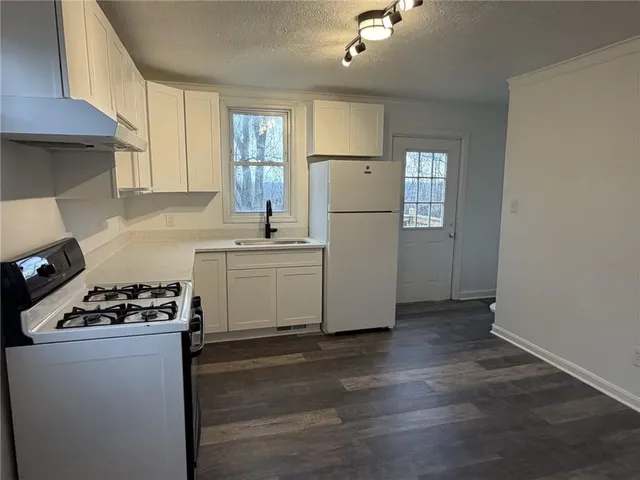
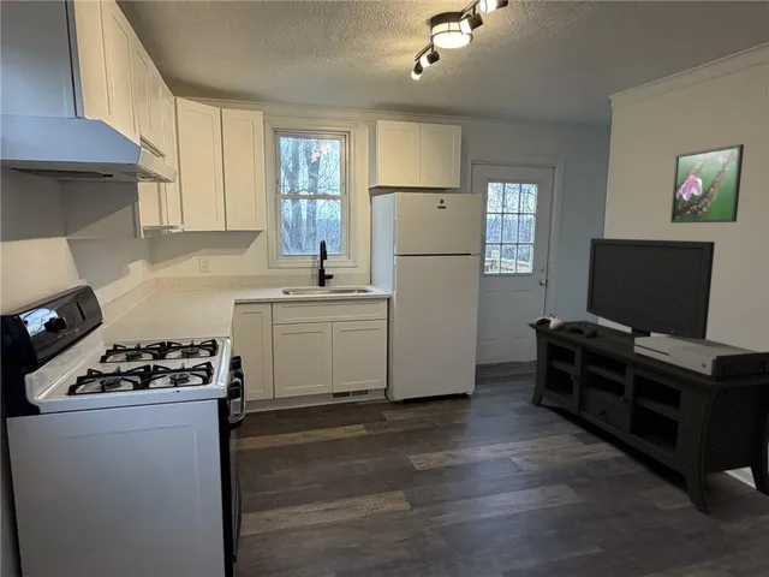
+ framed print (704, 186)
+ media console (631, 343)
